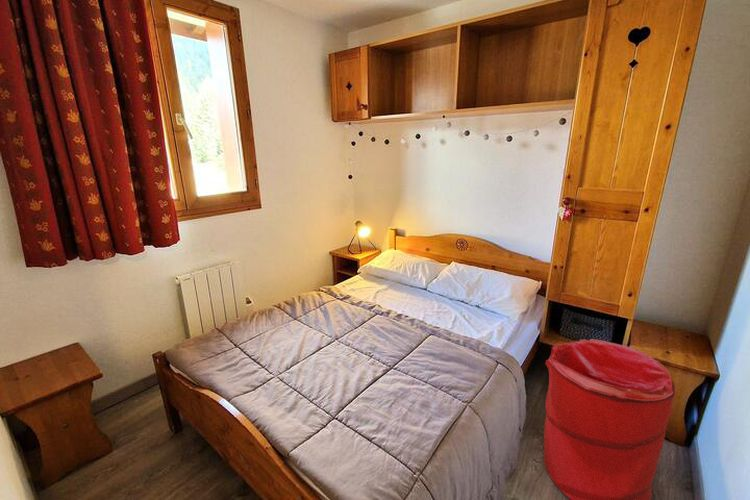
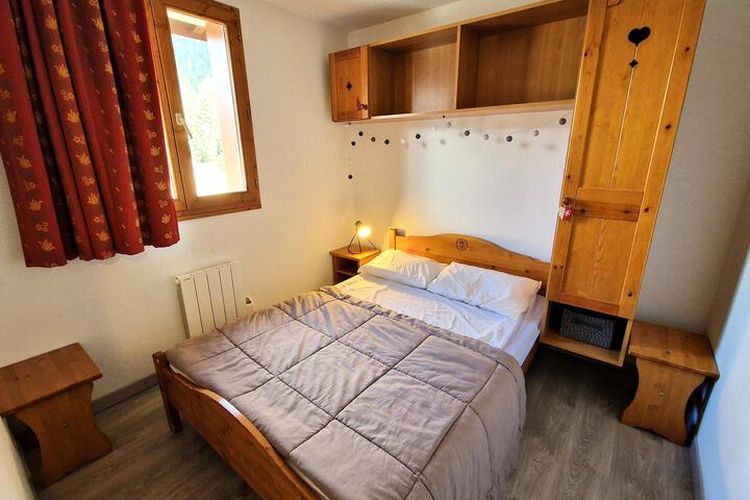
- laundry hamper (598, 418)
